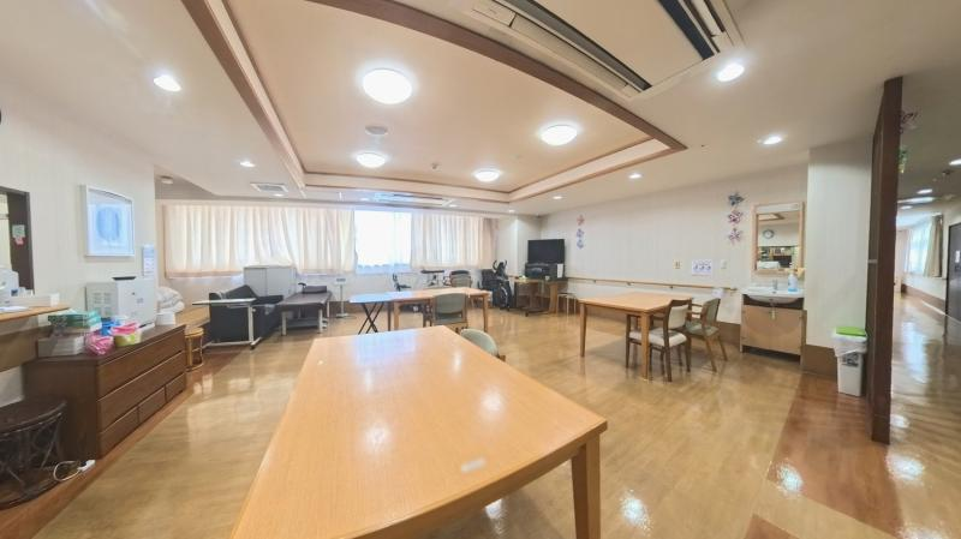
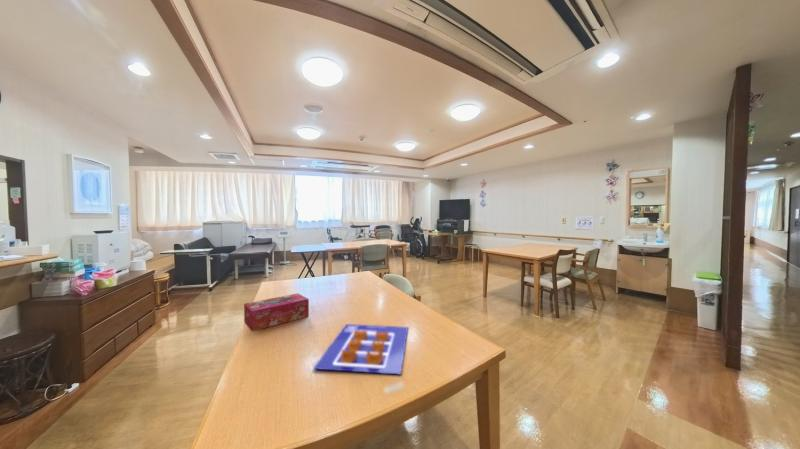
+ tissue box (277, 310)
+ poster (368, 340)
